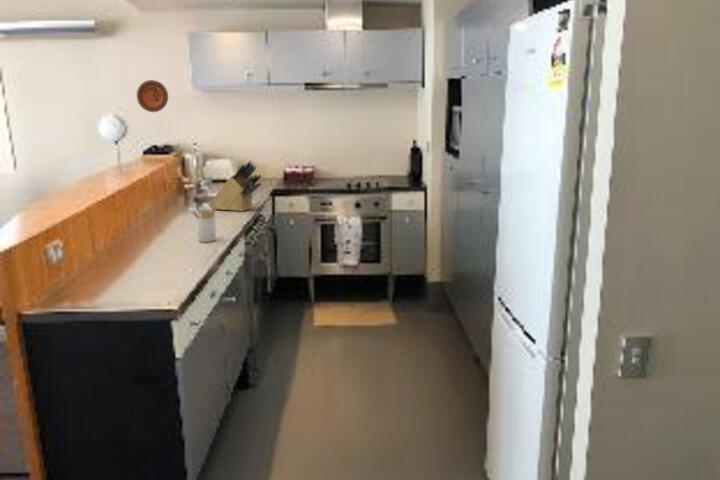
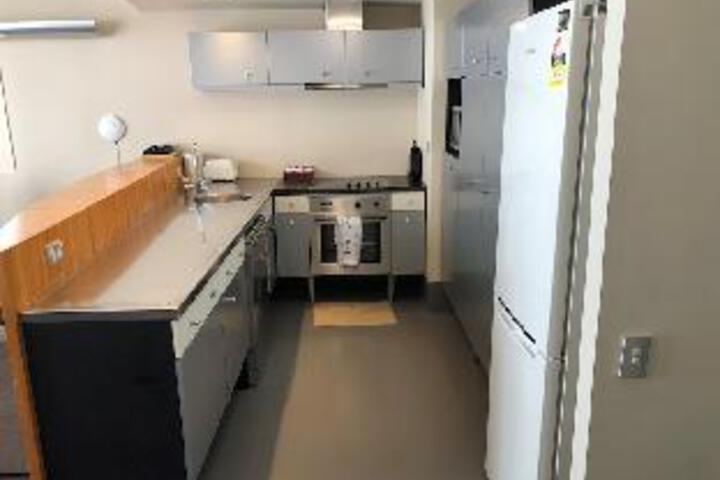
- knife block (234, 185)
- decorative plate (152, 96)
- utensil holder (207, 223)
